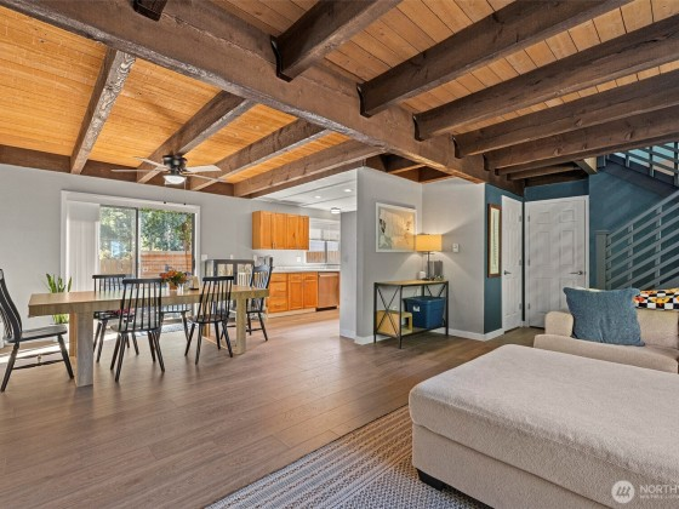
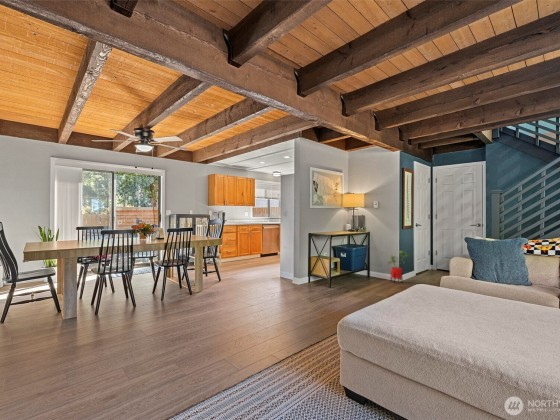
+ house plant (397, 267)
